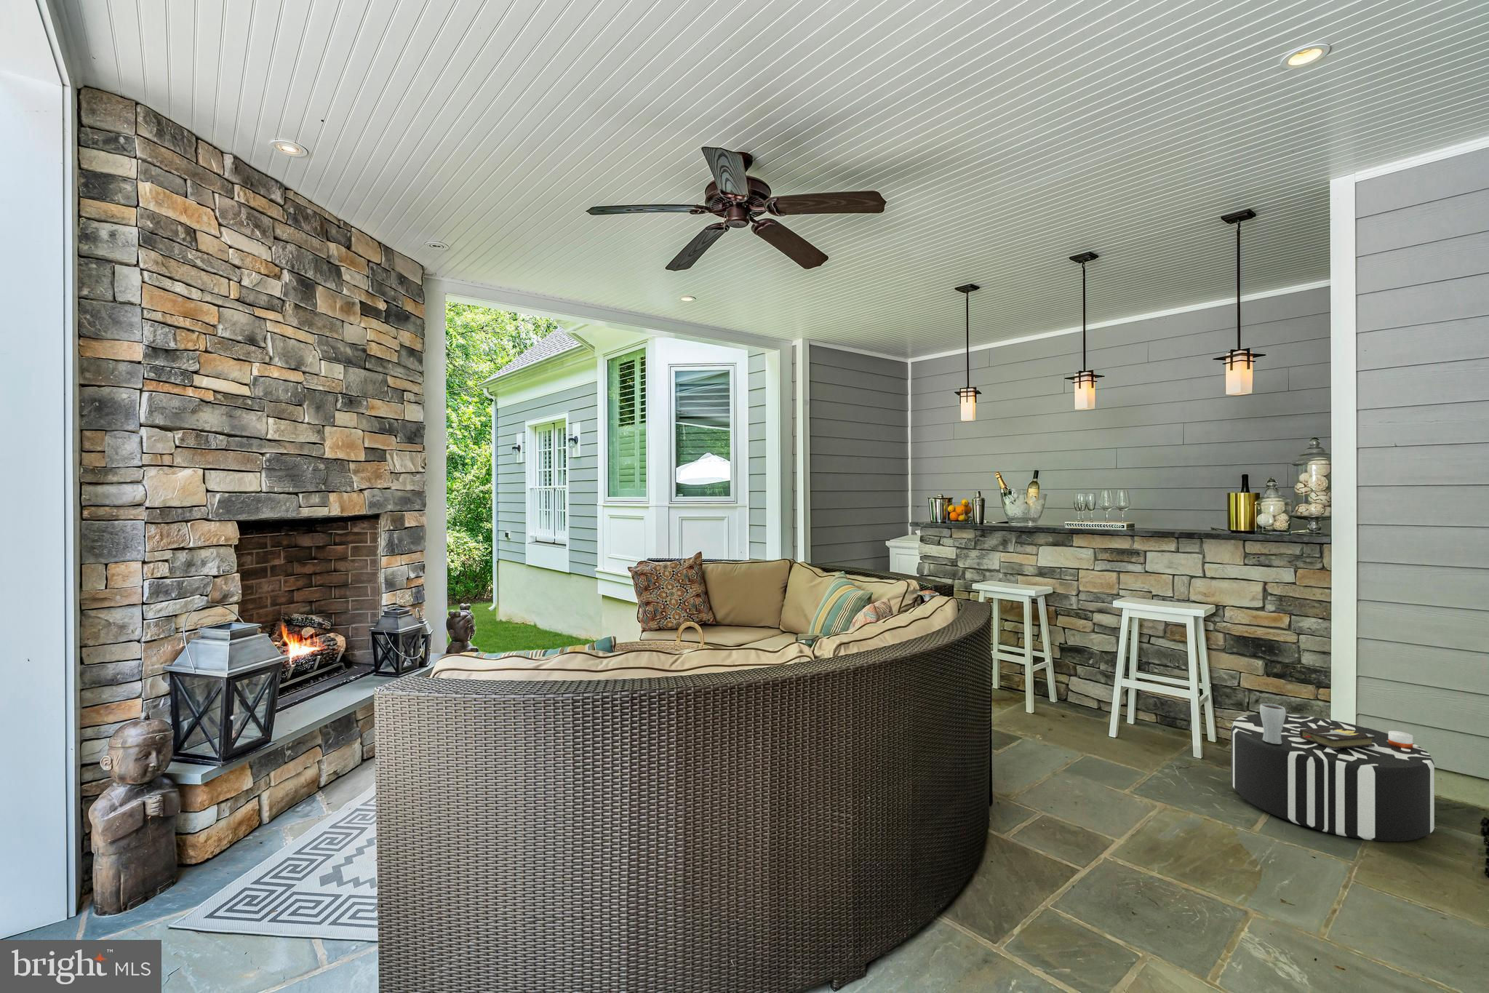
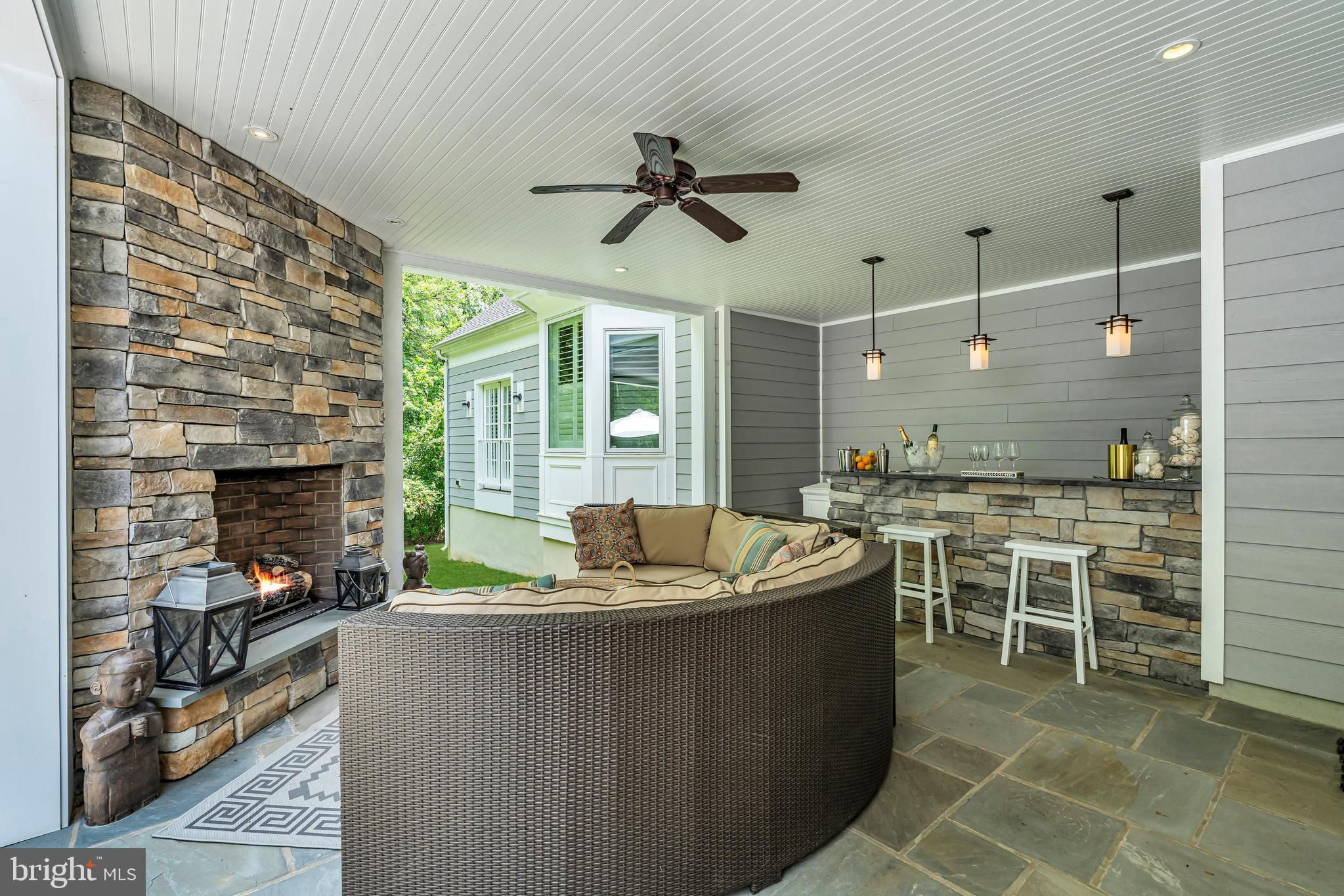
- candle (1400, 733)
- pouf (1325, 771)
- hardback book (1336, 736)
- drinking glass (1272, 723)
